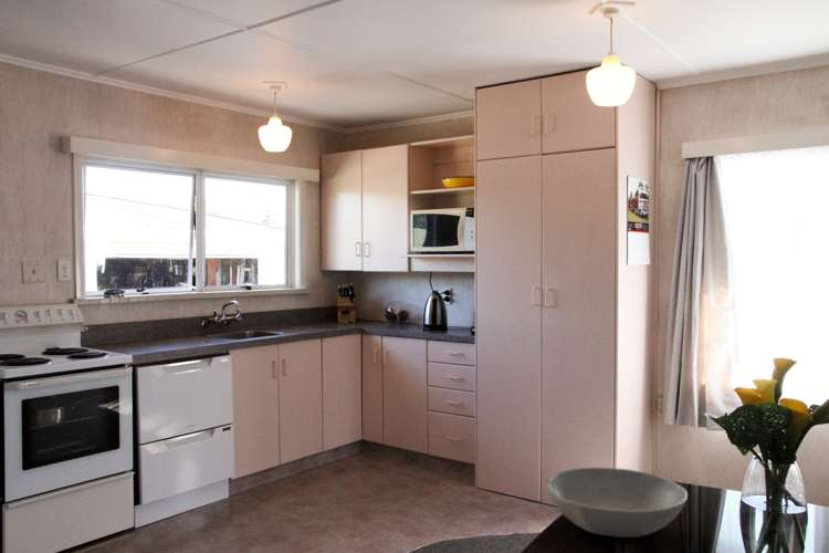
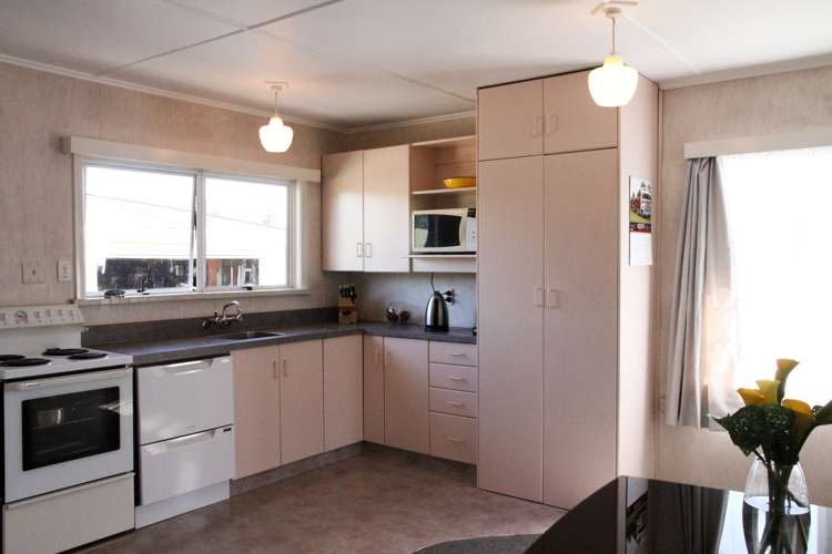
- bowl (616, 507)
